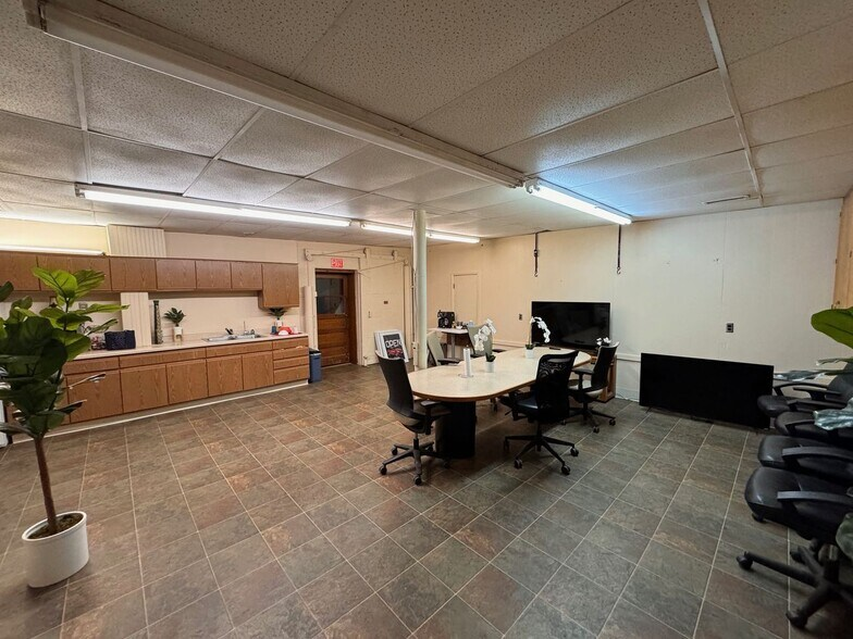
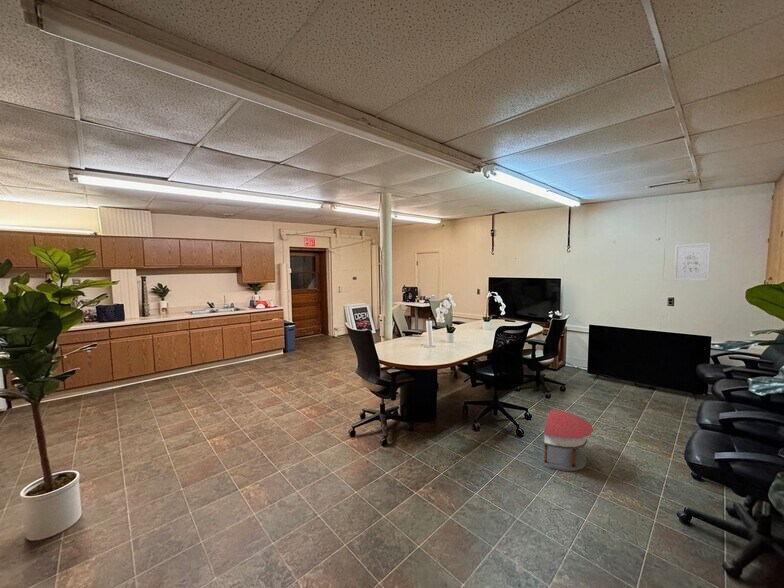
+ side table (570, 438)
+ wall art (691, 262)
